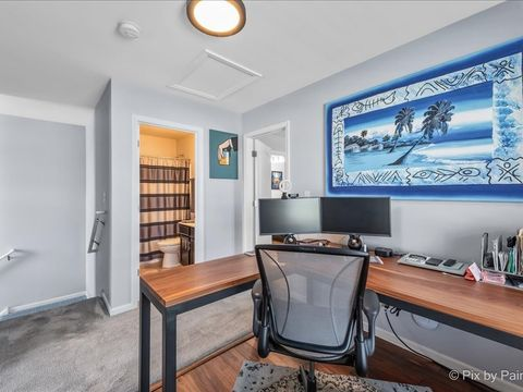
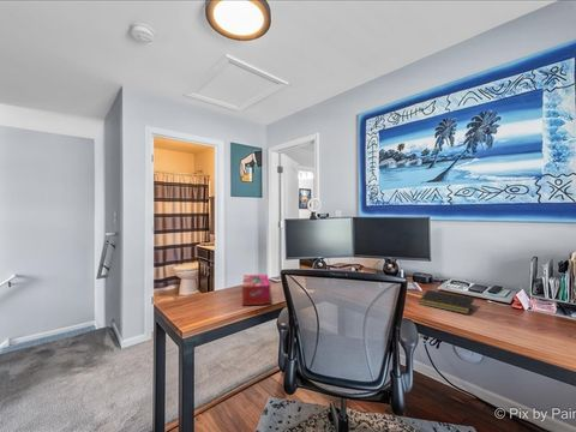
+ notepad (445, 300)
+ tissue box (256, 288)
